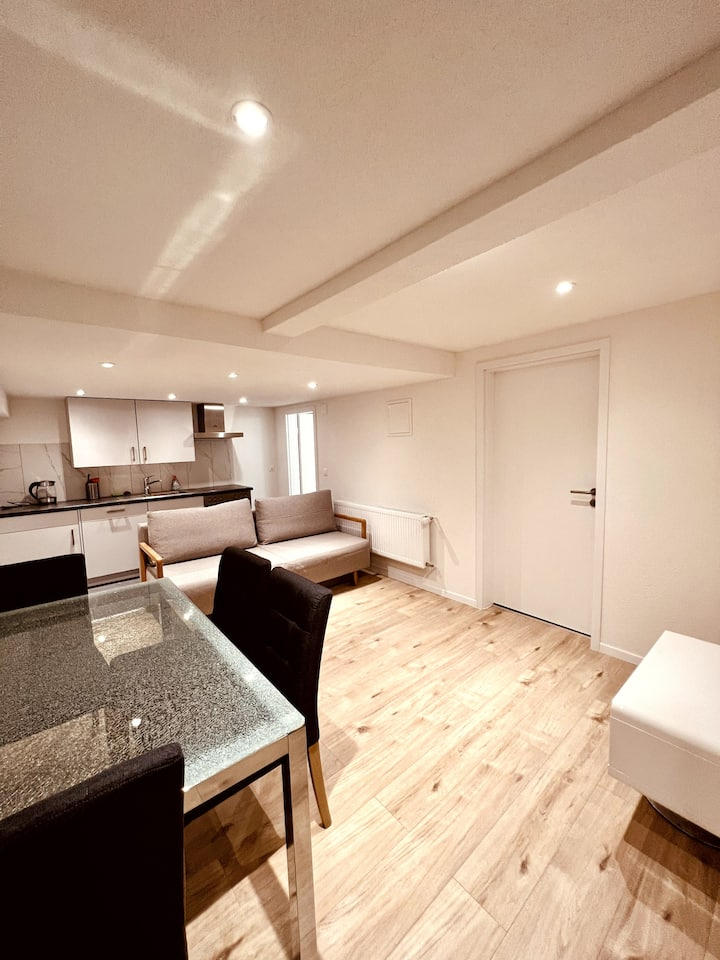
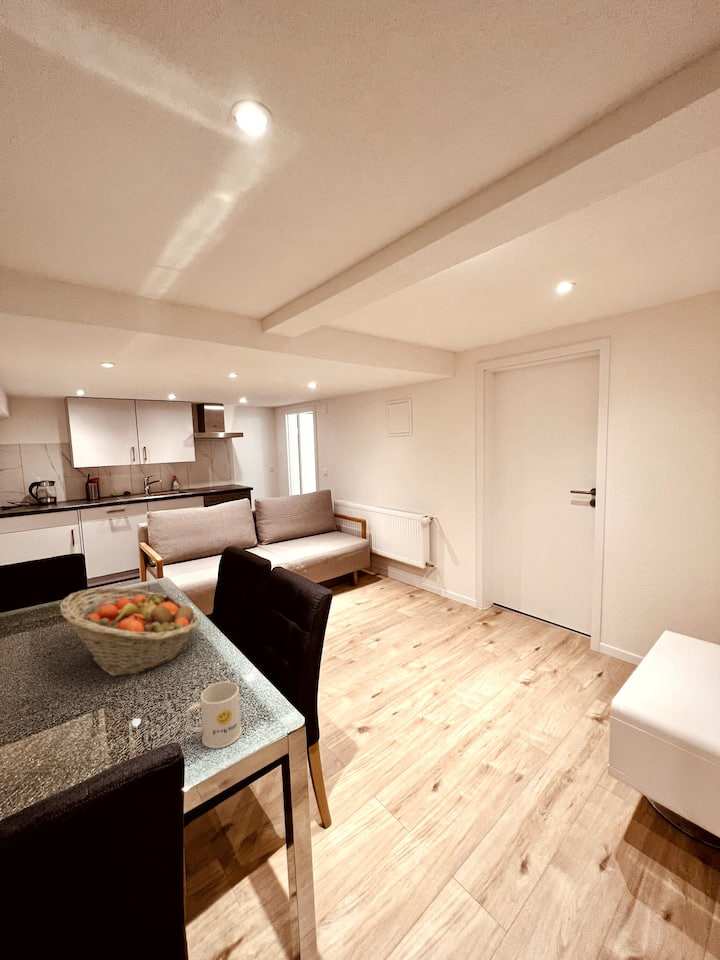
+ fruit basket (134, 621)
+ mug (215, 715)
